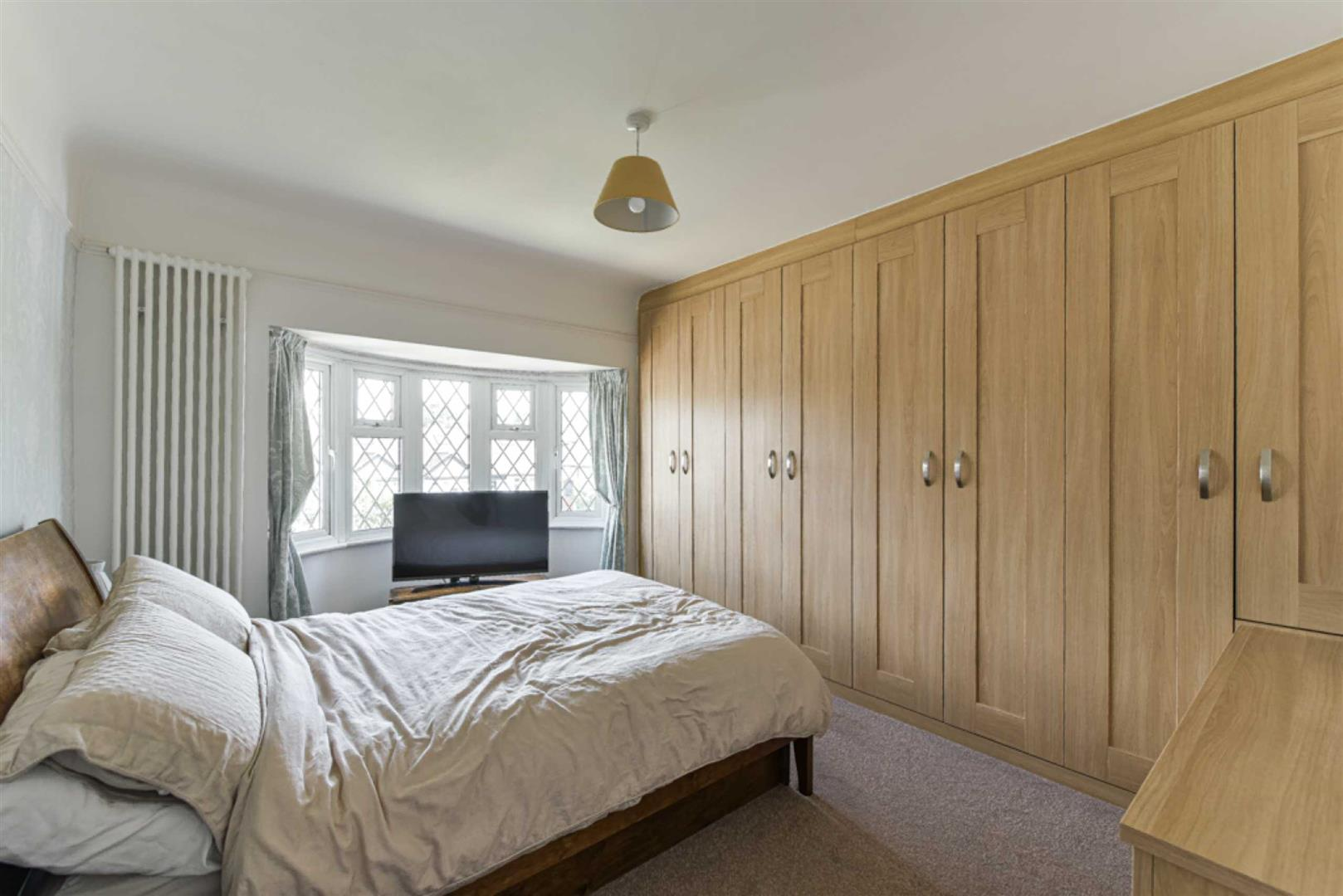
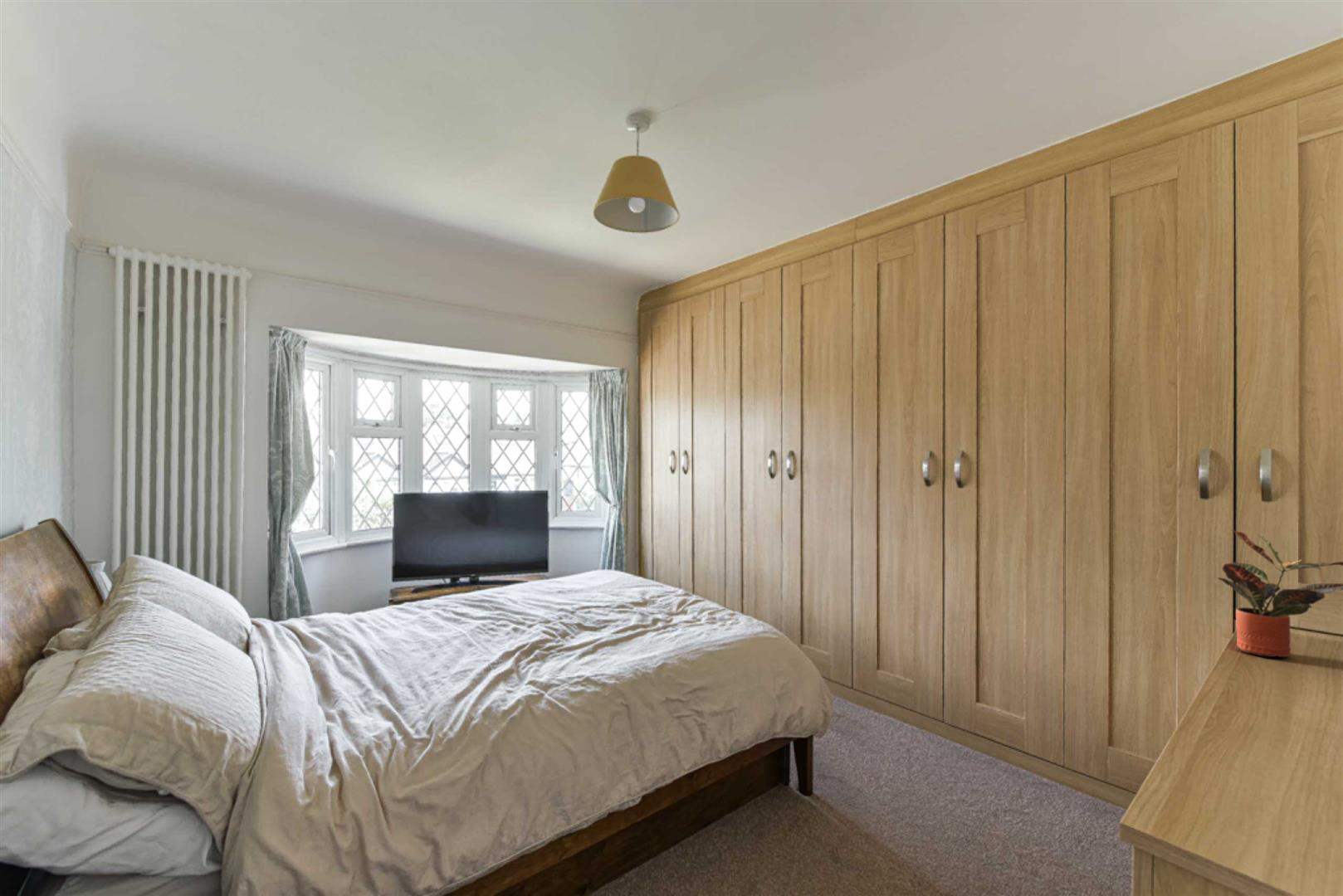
+ potted plant (1281, 593)
